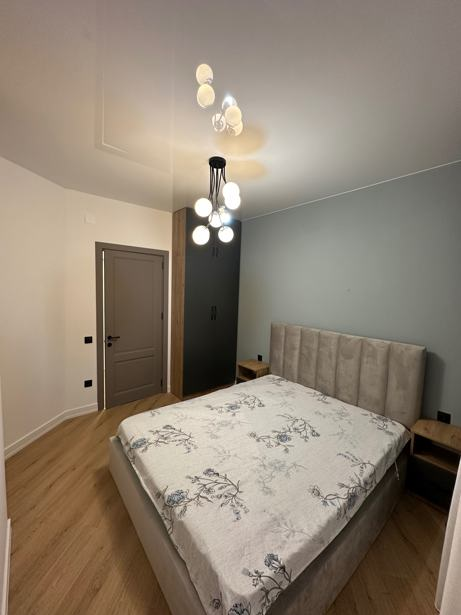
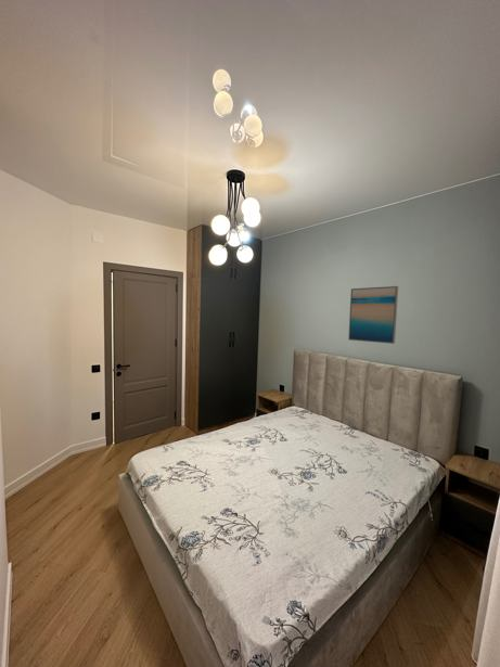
+ wall art (371, 315)
